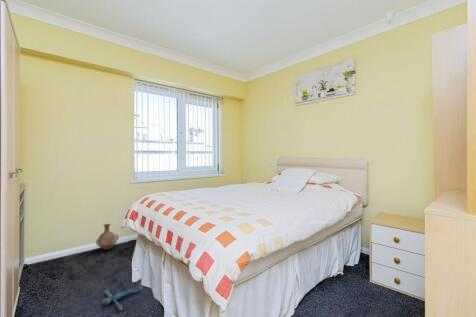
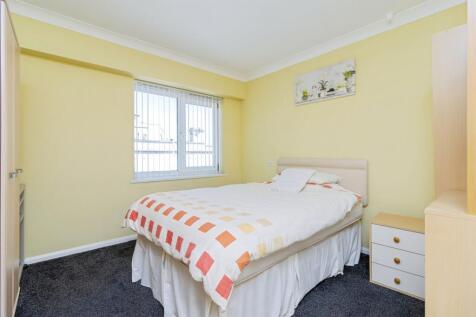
- plush toy (123, 294)
- vase (107, 236)
